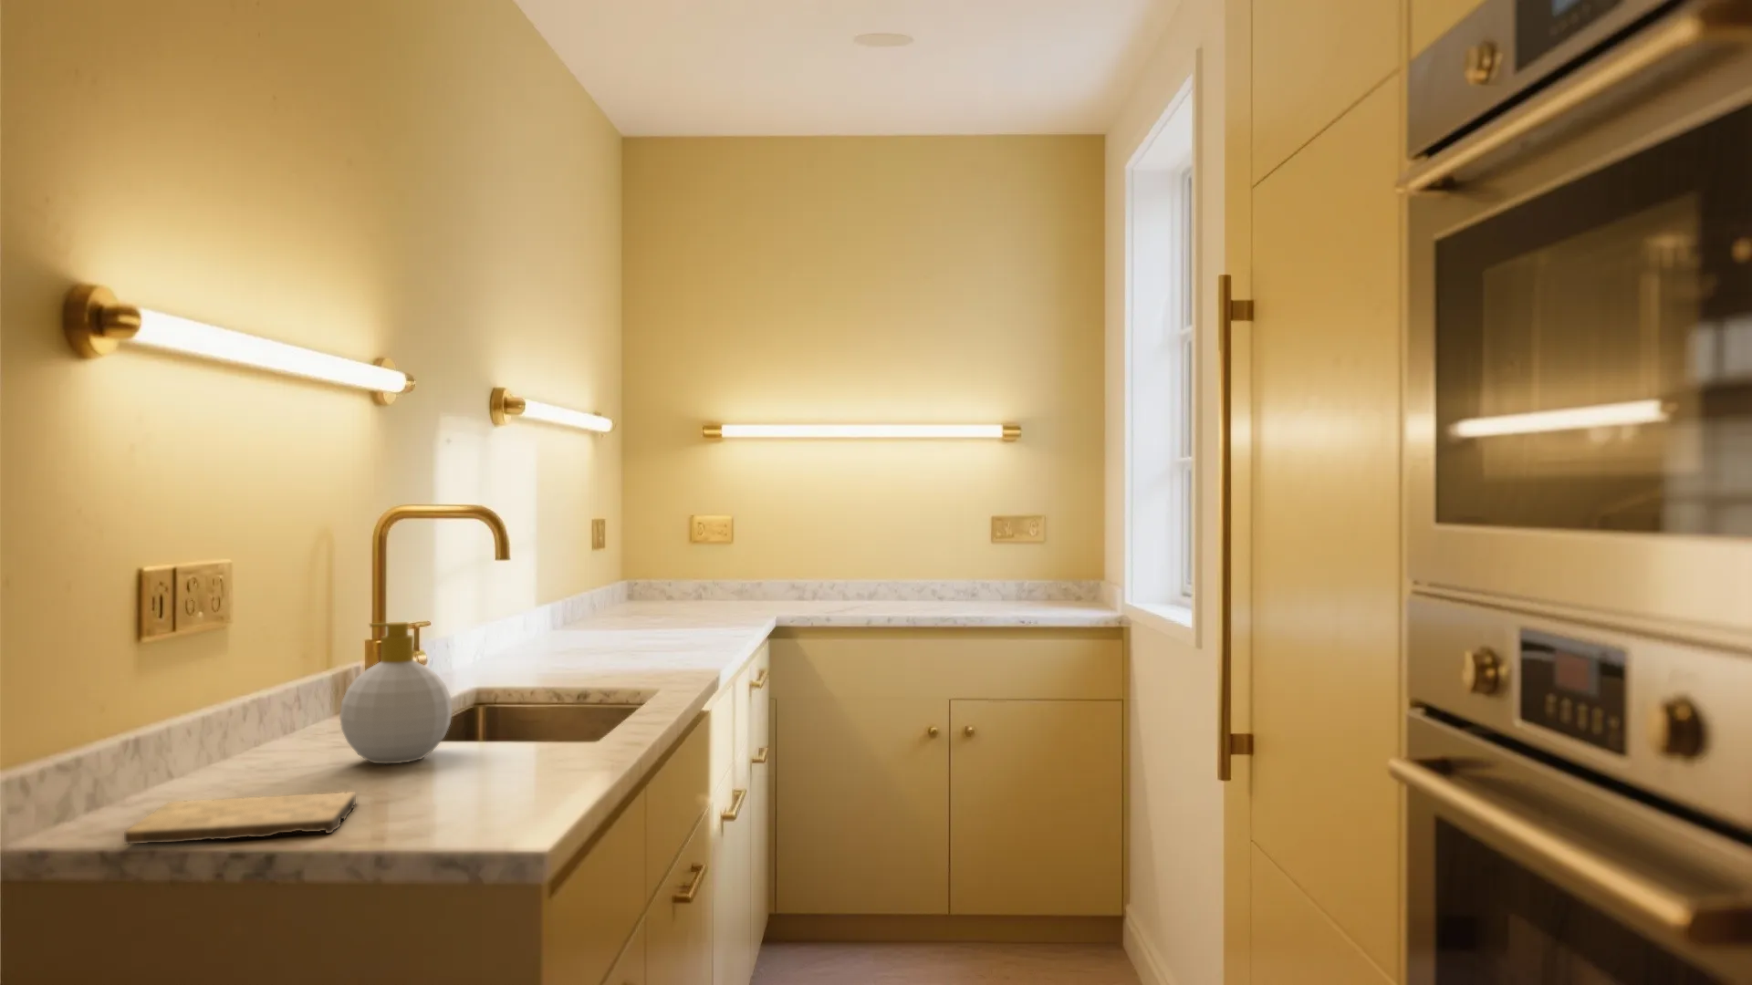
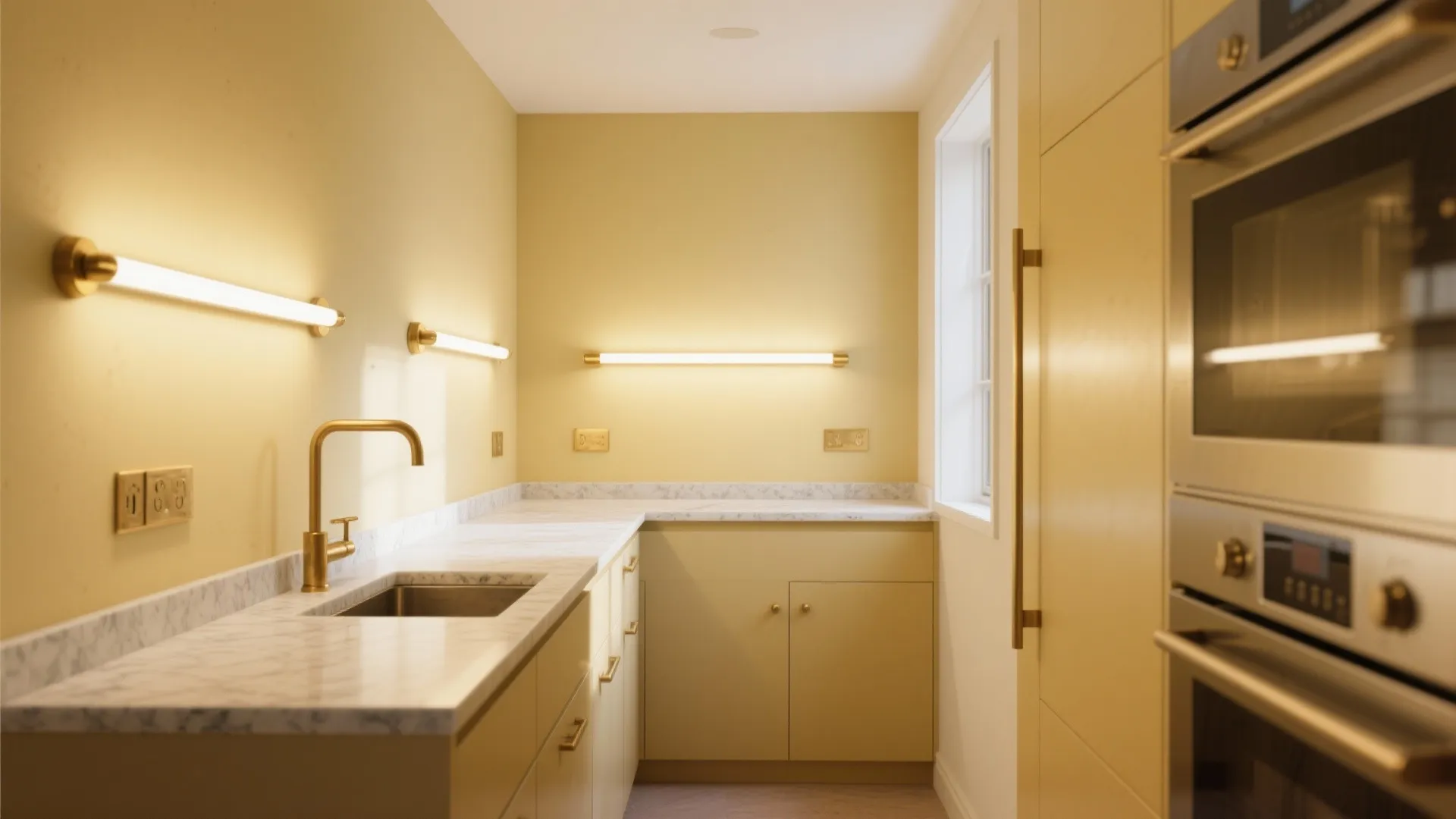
- soap bottle (397, 690)
- cutting board (248, 815)
